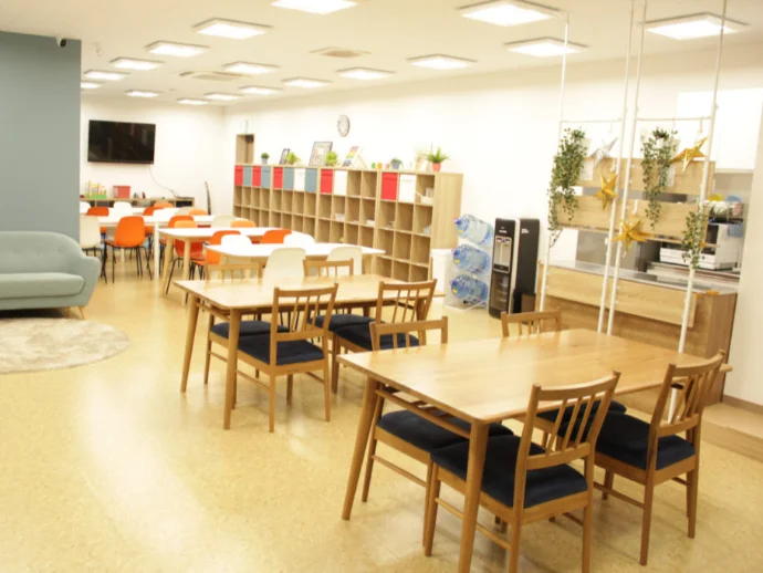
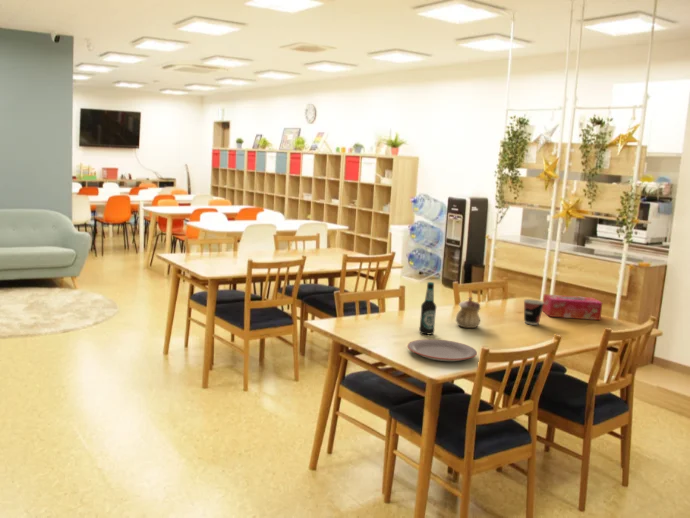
+ plate (441, 351)
+ tissue box (571, 306)
+ cup (532, 312)
+ bottle (428, 307)
+ teapot (467, 311)
